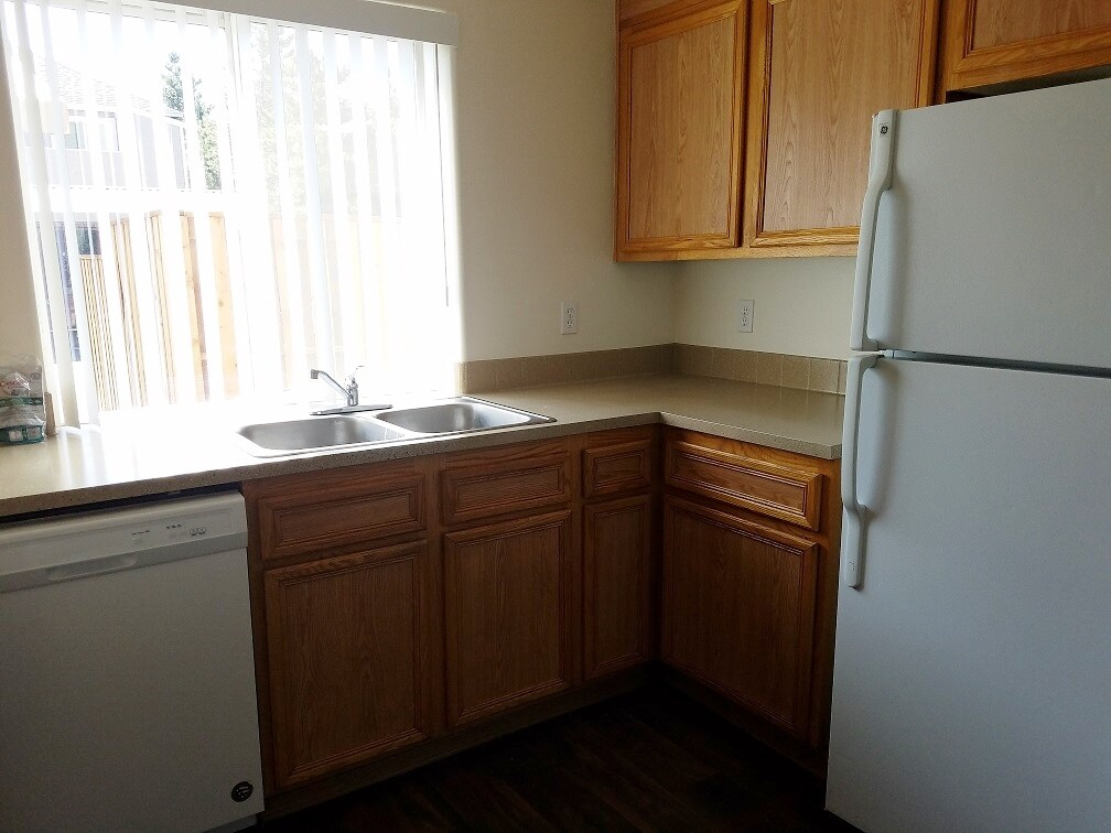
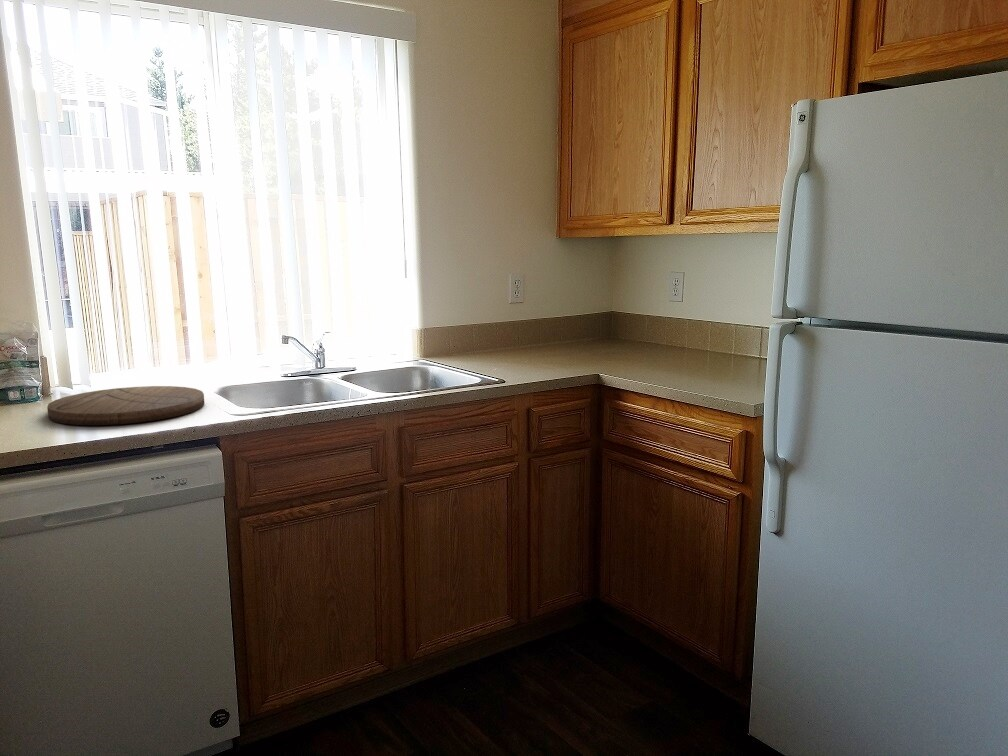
+ cutting board (128, 403)
